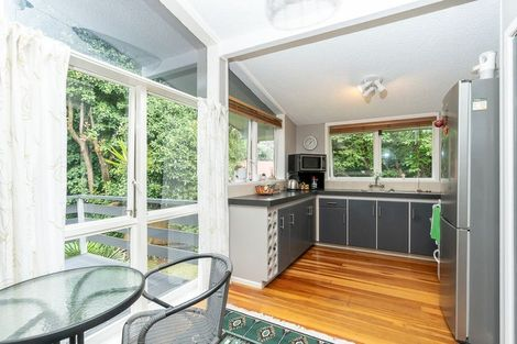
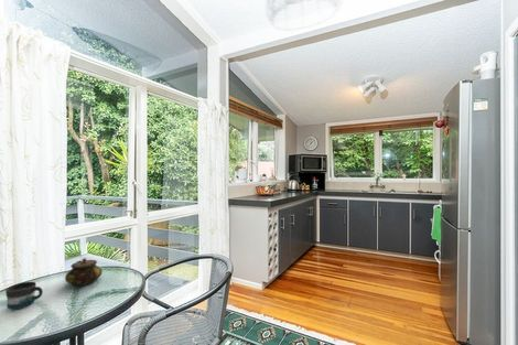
+ teapot (84, 270)
+ mug (24, 294)
